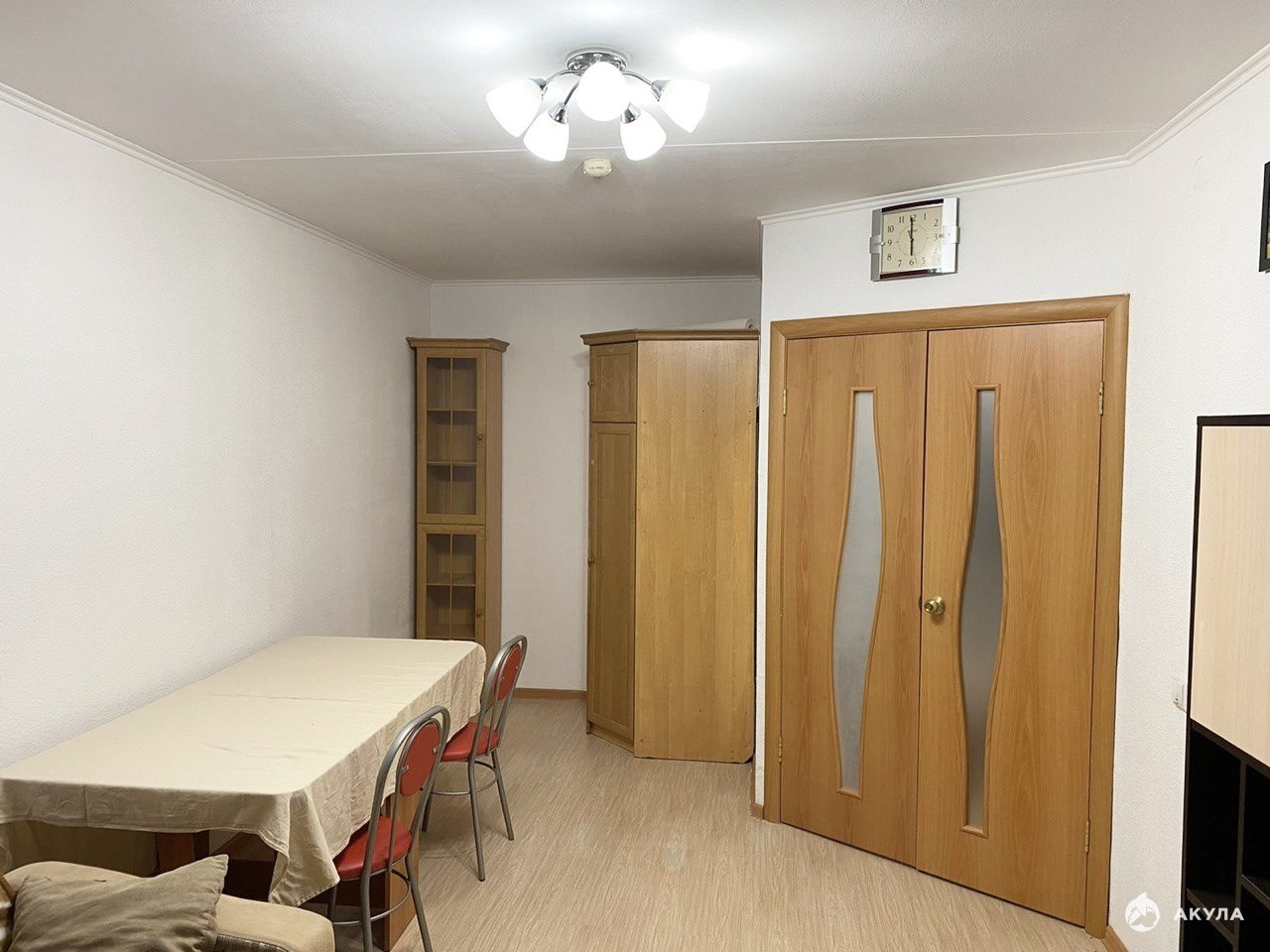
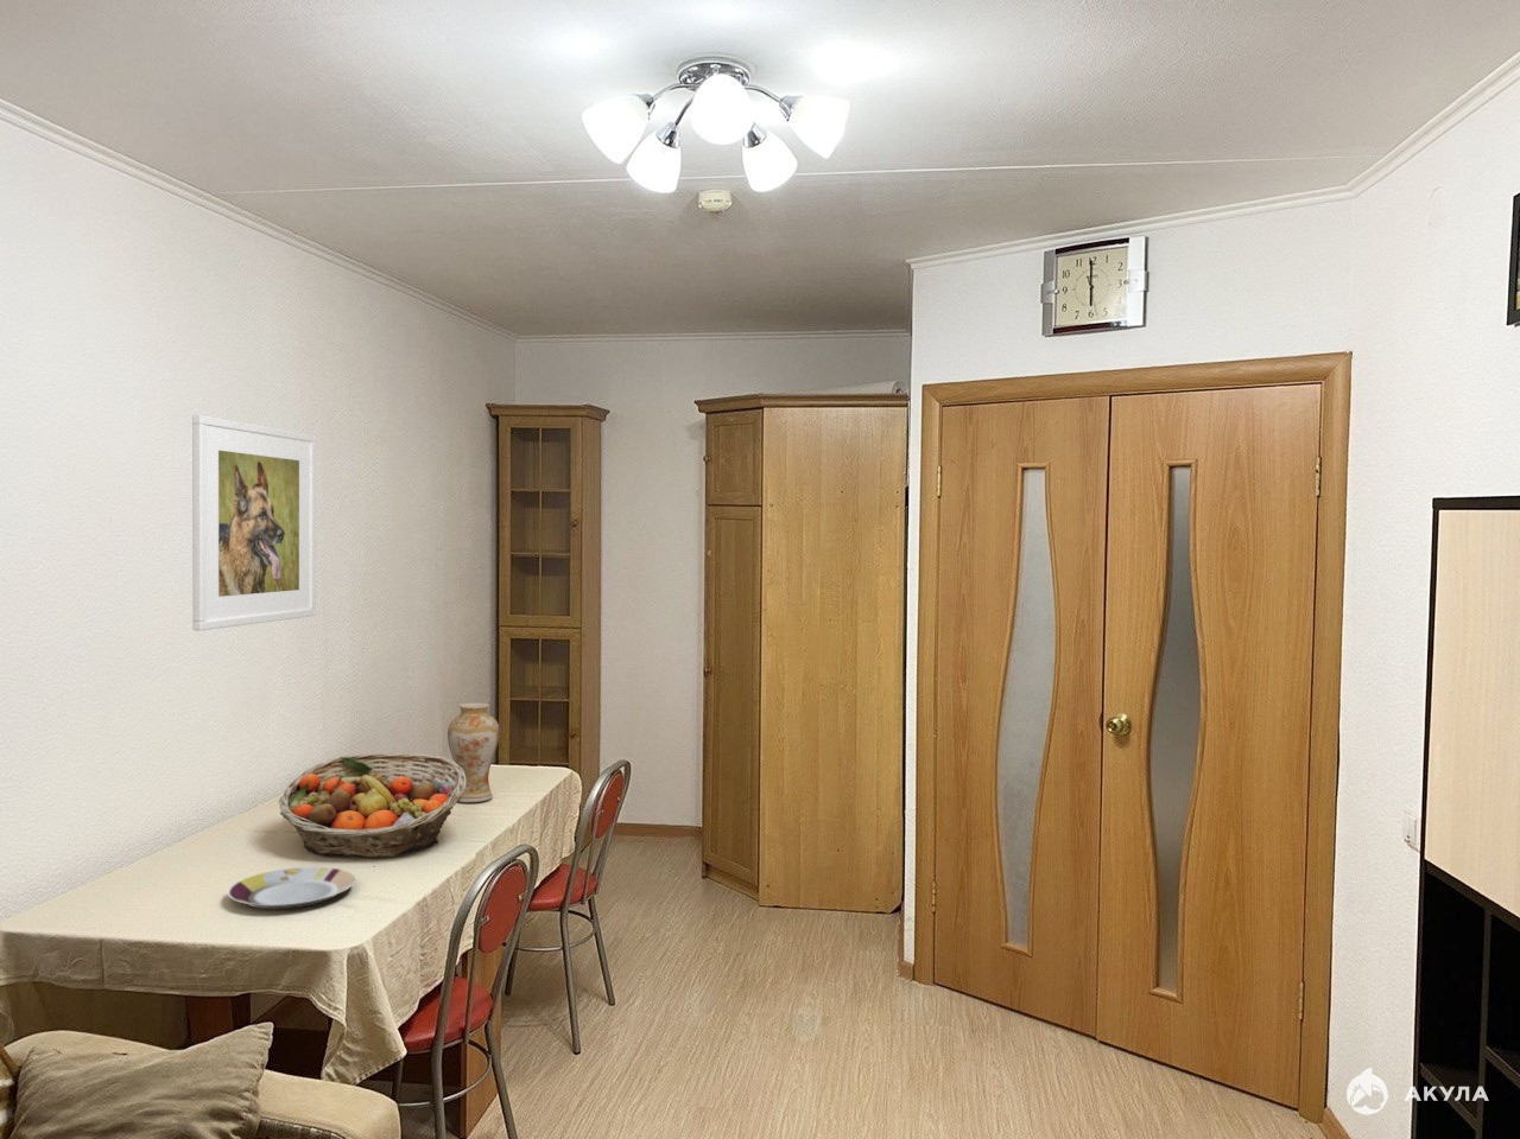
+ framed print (259, 524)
+ plate (292, 889)
+ fruit basket (375, 803)
+ vase (473, 751)
